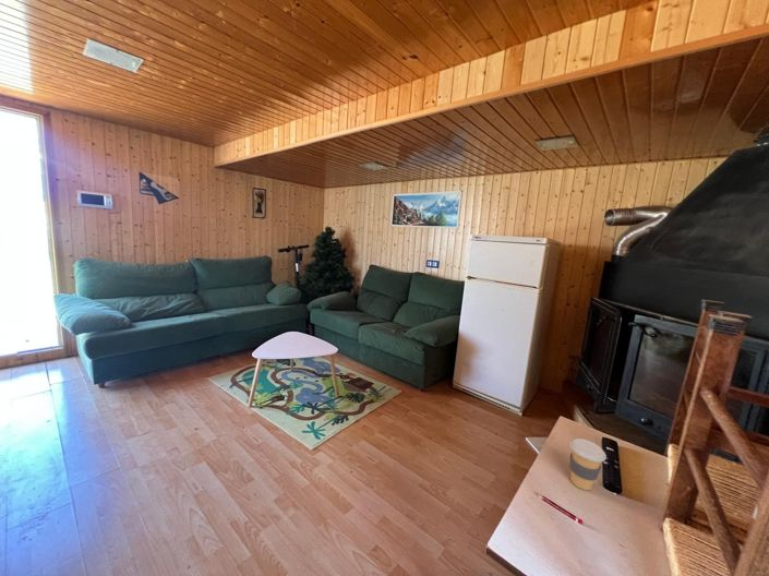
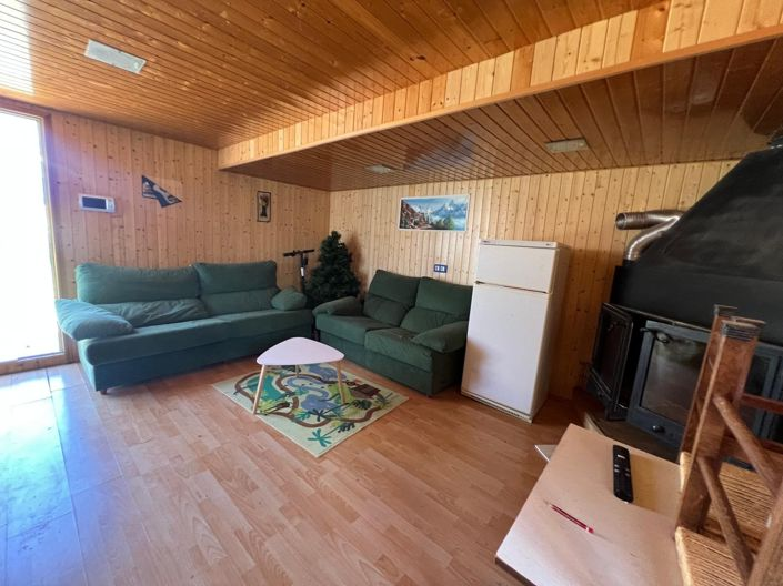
- coffee cup (584, 465)
